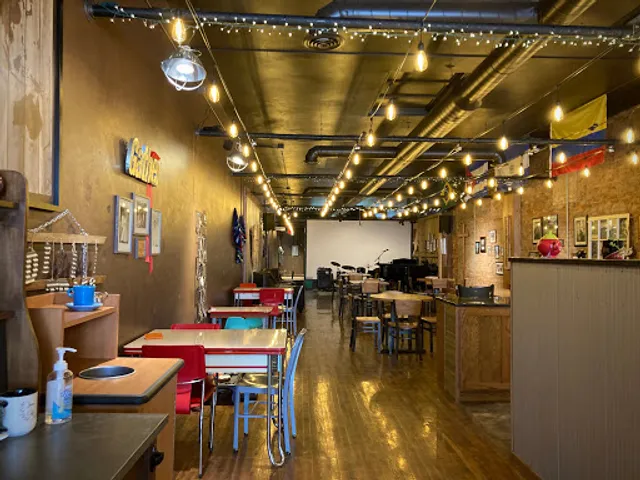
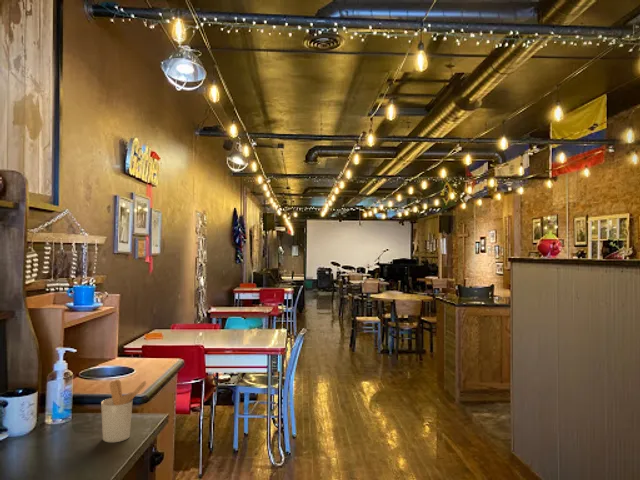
+ utensil holder (124, 409)
